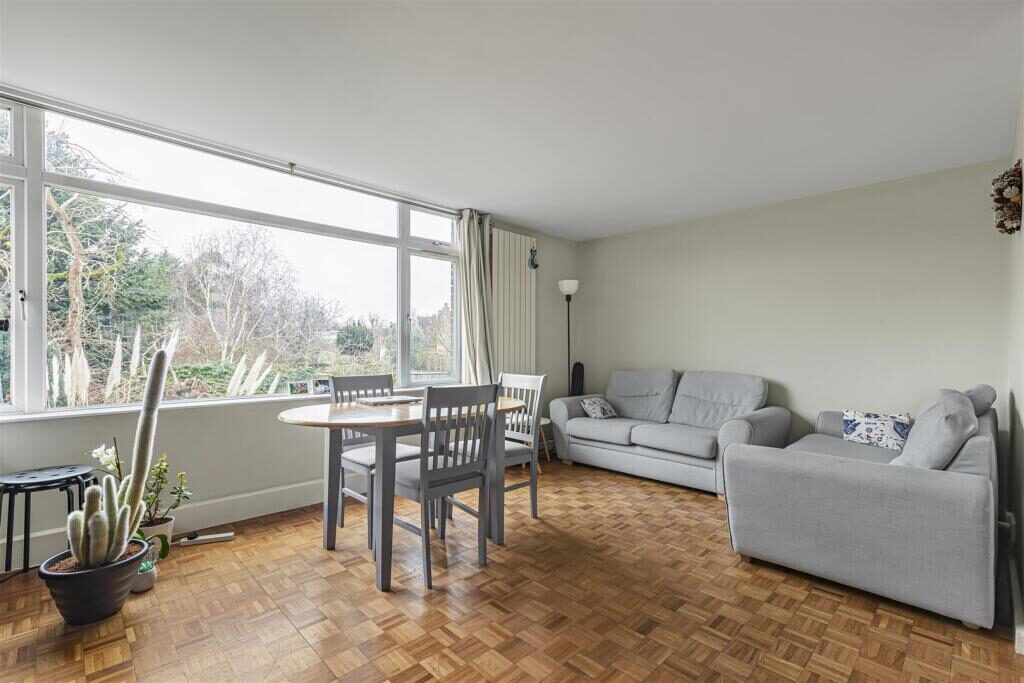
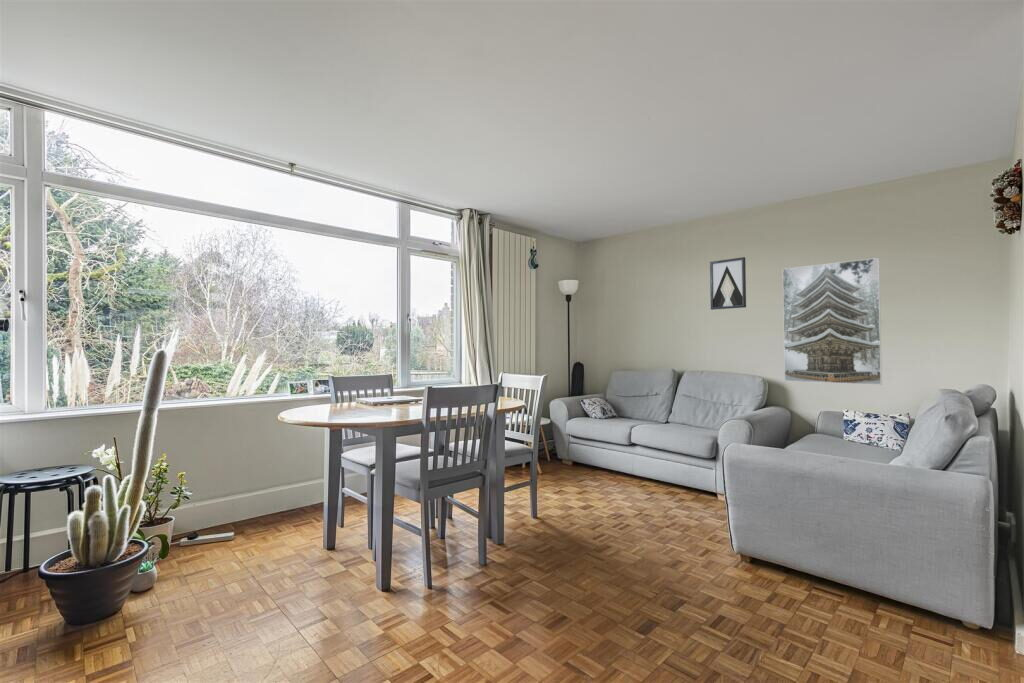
+ wall art (727, 284)
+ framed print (829, 323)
